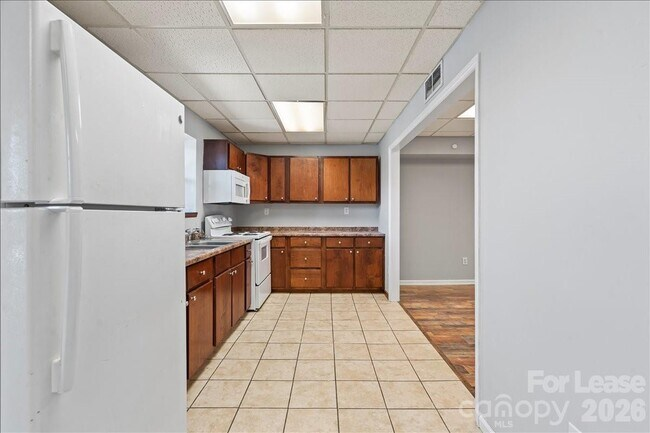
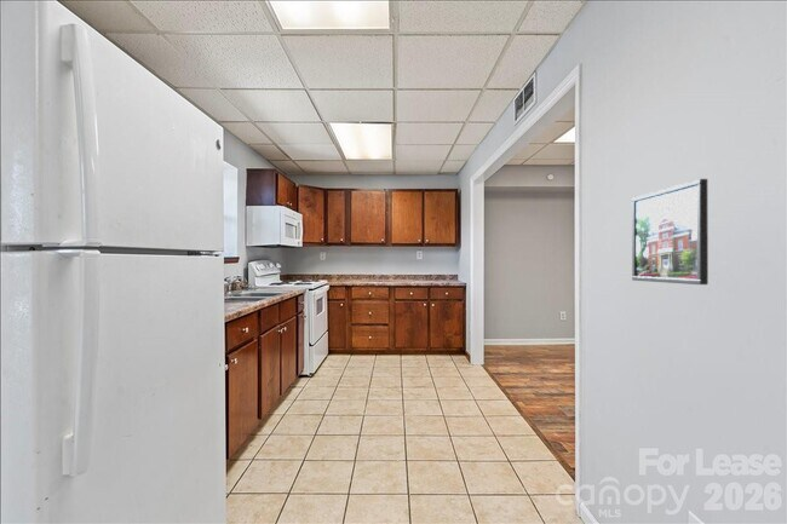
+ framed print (665, 235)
